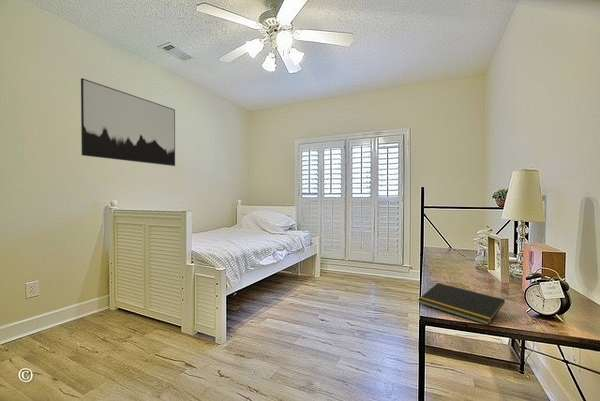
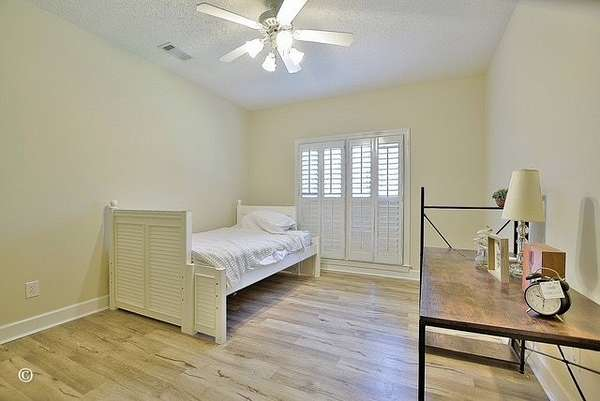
- wall art (135, 129)
- notepad (459, 301)
